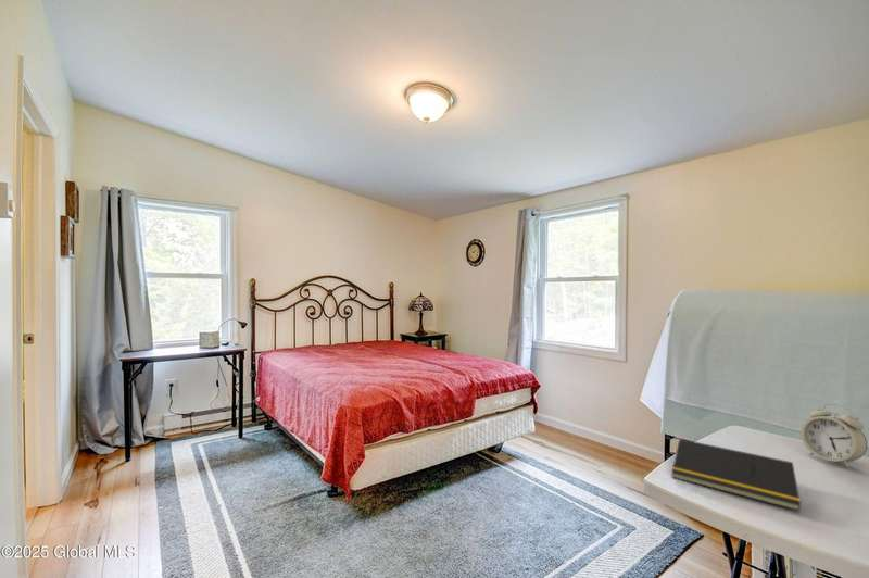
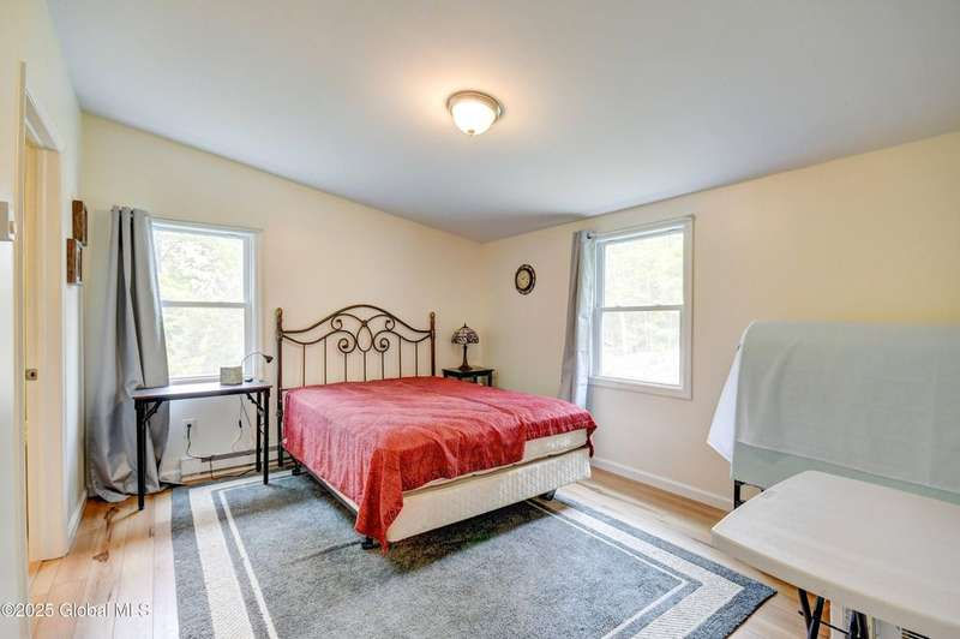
- alarm clock (832, 432)
- notepad (731, 469)
